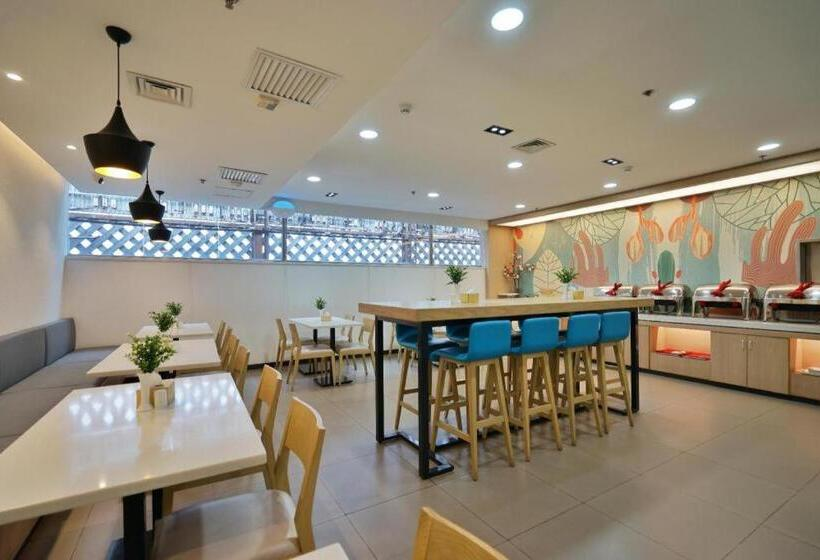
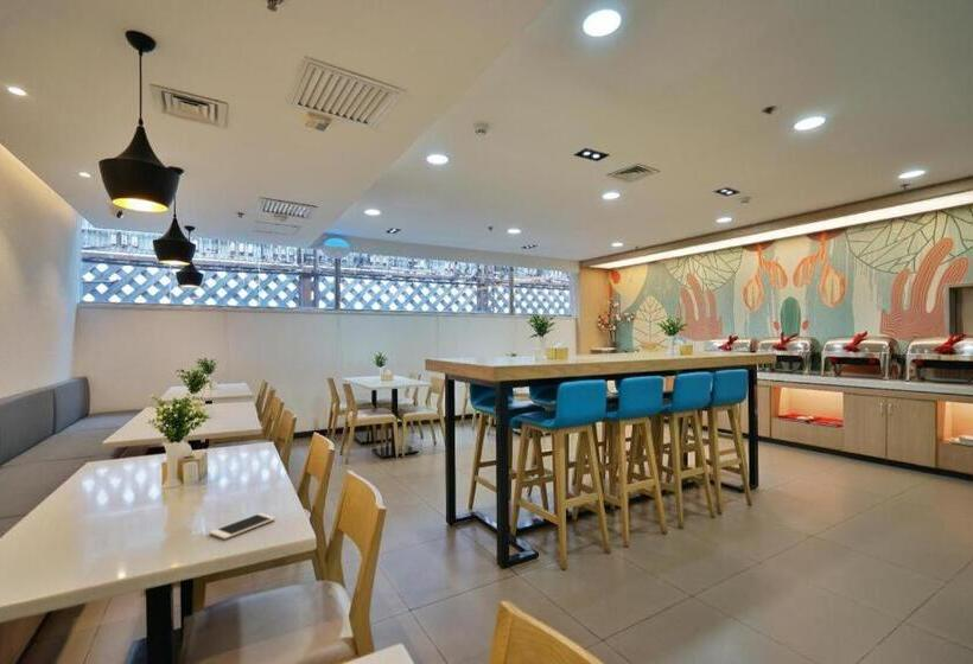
+ cell phone (243, 525)
